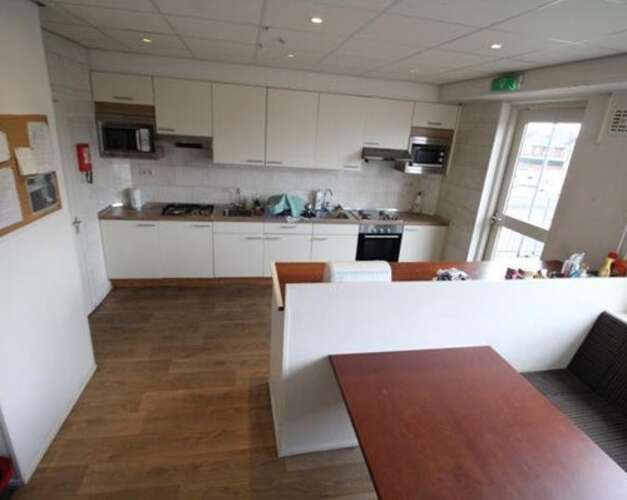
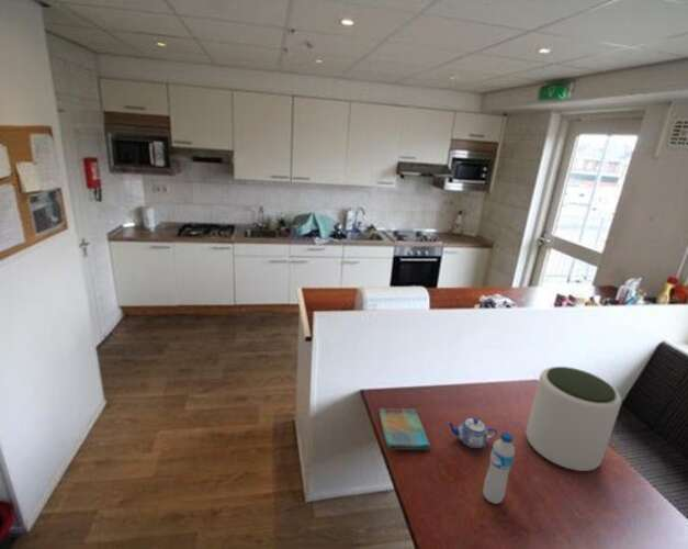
+ dish towel (402, 427)
+ water bottle (499, 467)
+ plant pot (569, 415)
+ teapot (471, 429)
